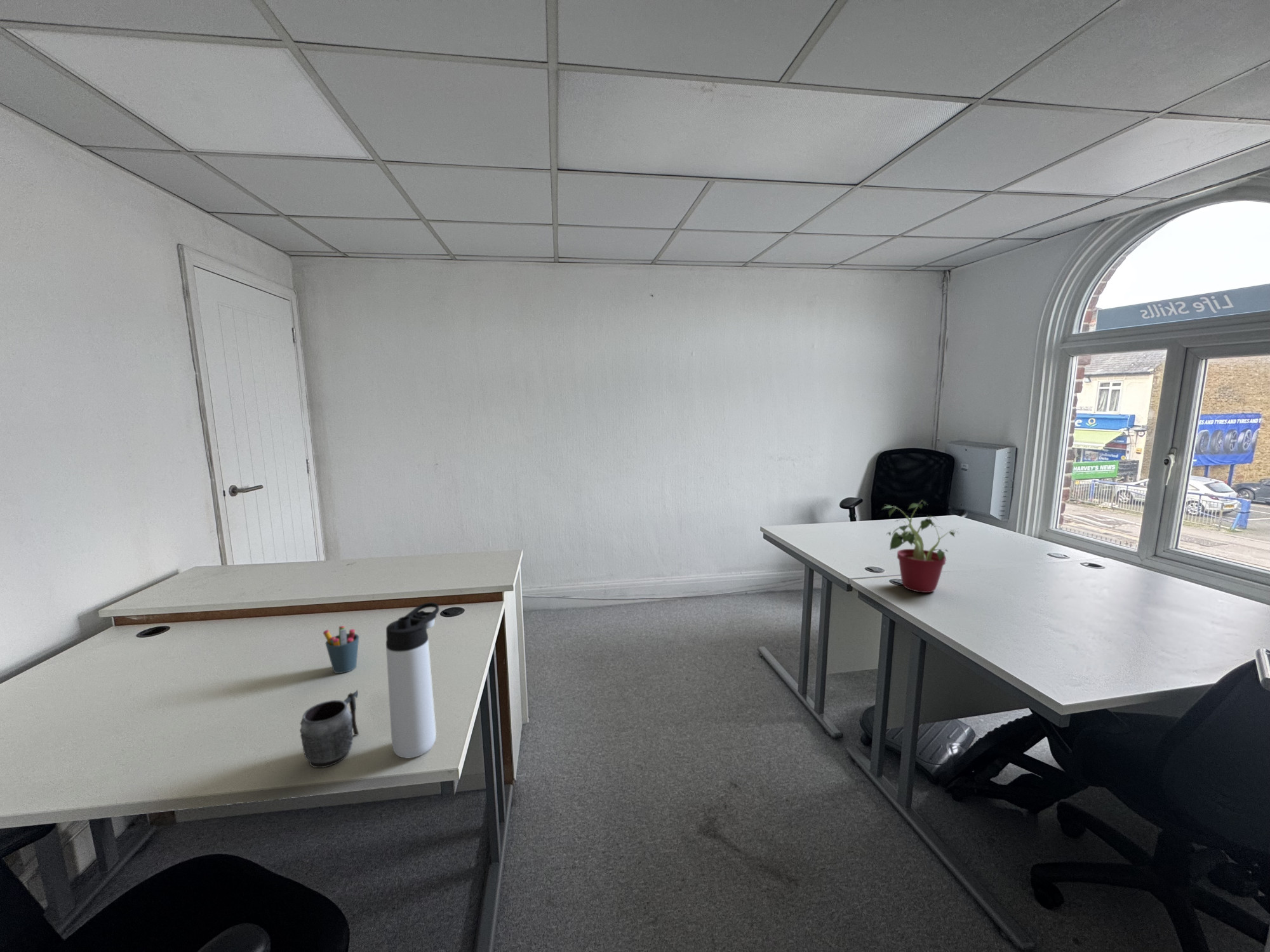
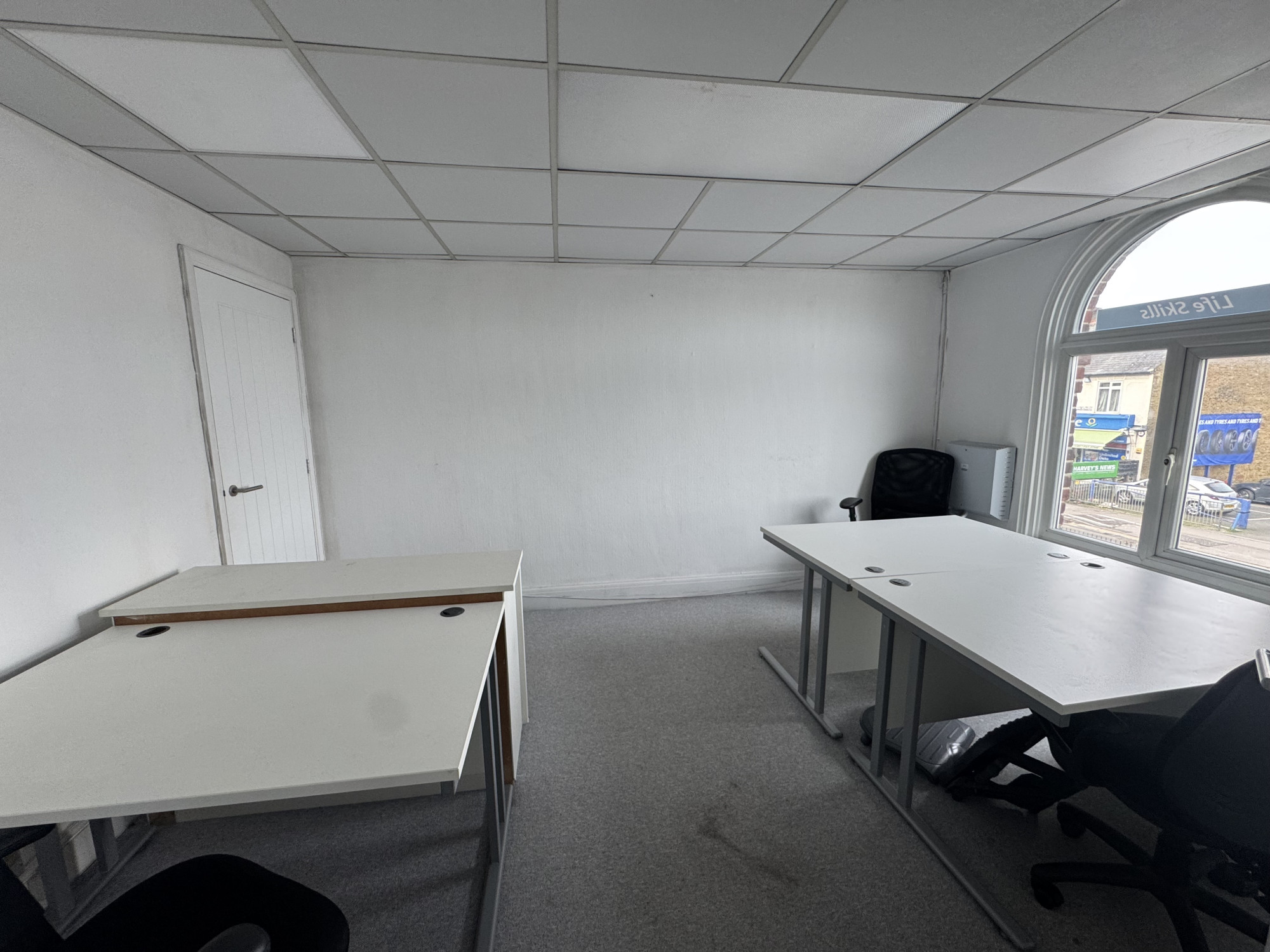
- potted plant (916, 547)
- thermos bottle (417, 678)
- pen holder (342, 646)
- mug (334, 727)
